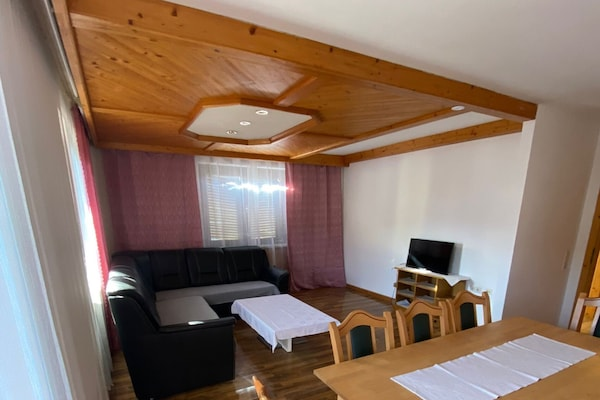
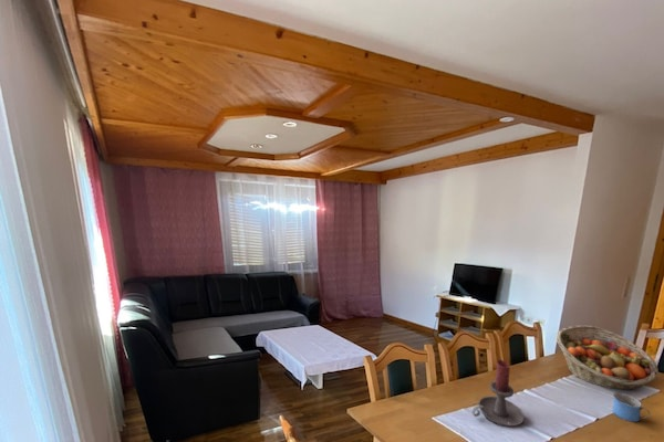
+ candle holder (496, 389)
+ fruit basket (603, 357)
+ mug (630, 409)
